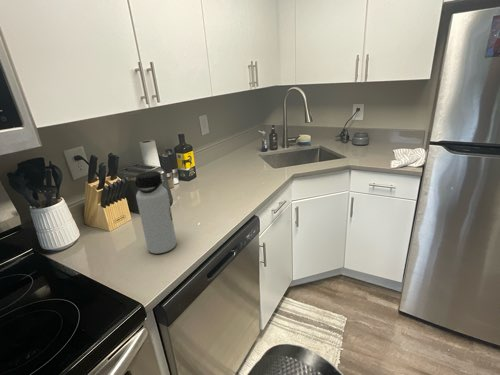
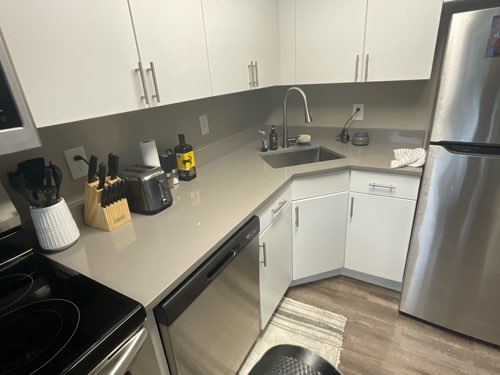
- water bottle (155, 211)
